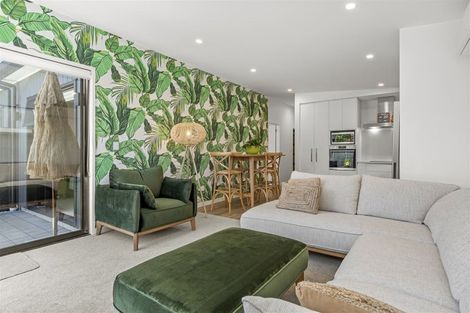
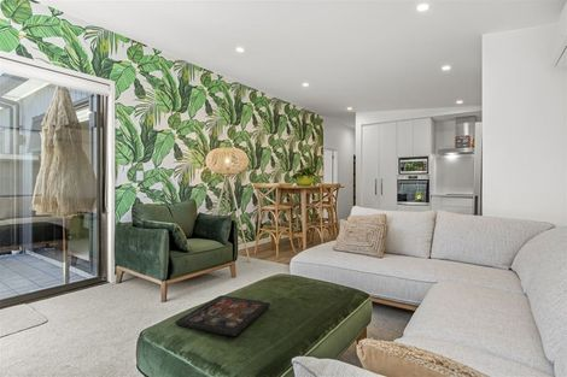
+ decorative tray (226, 312)
